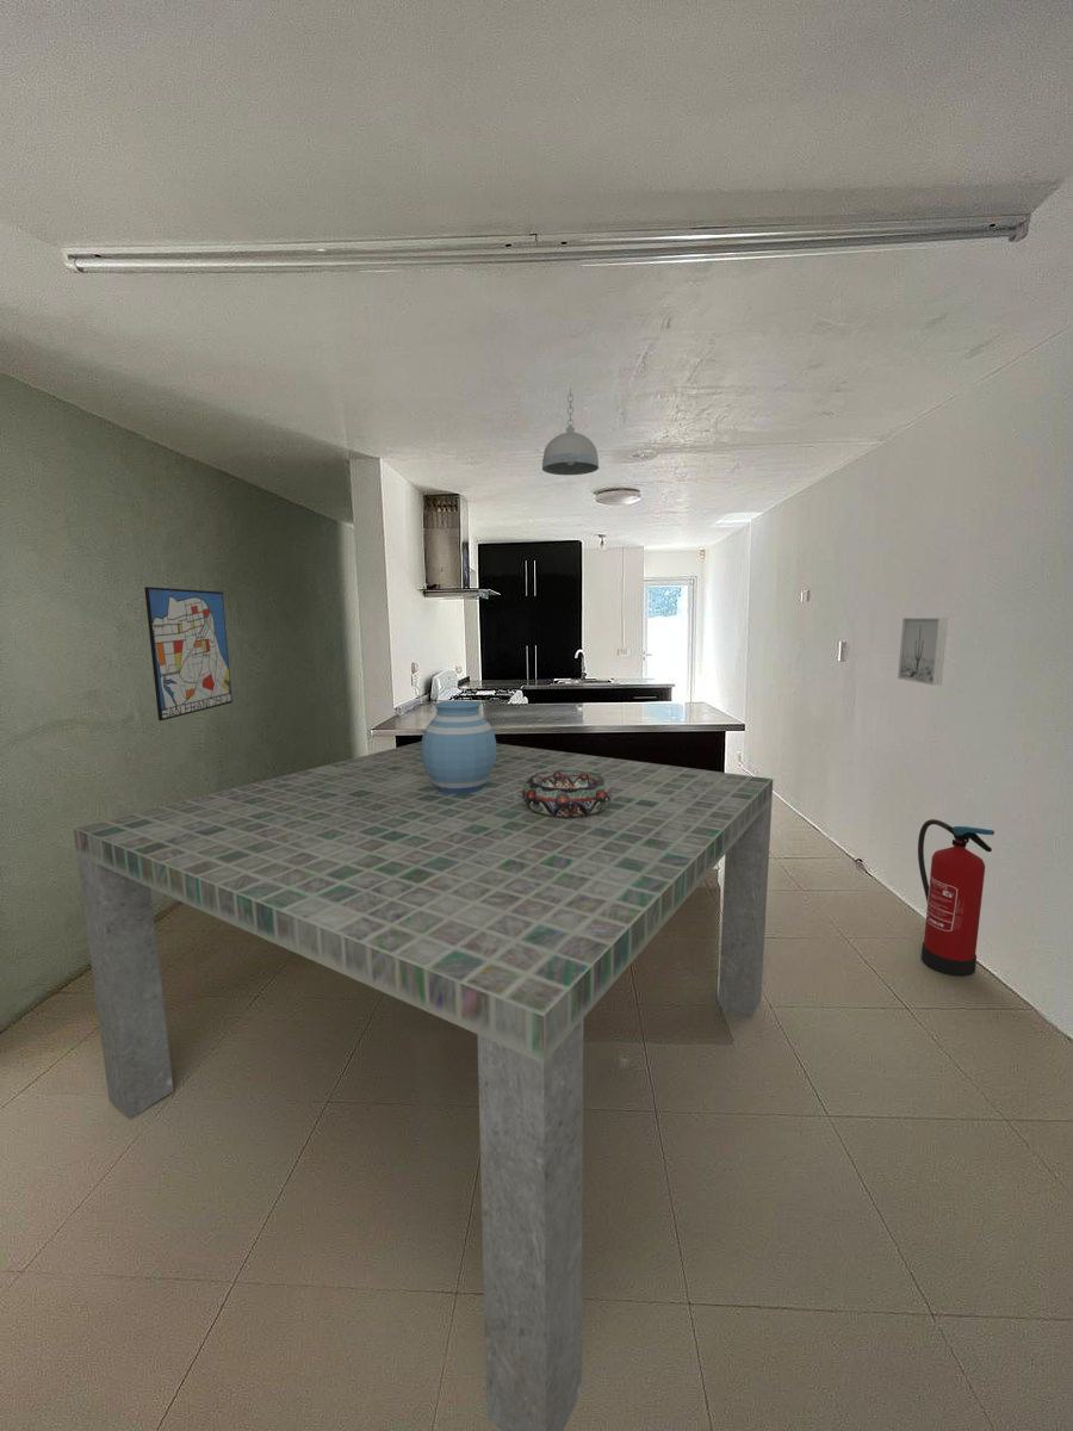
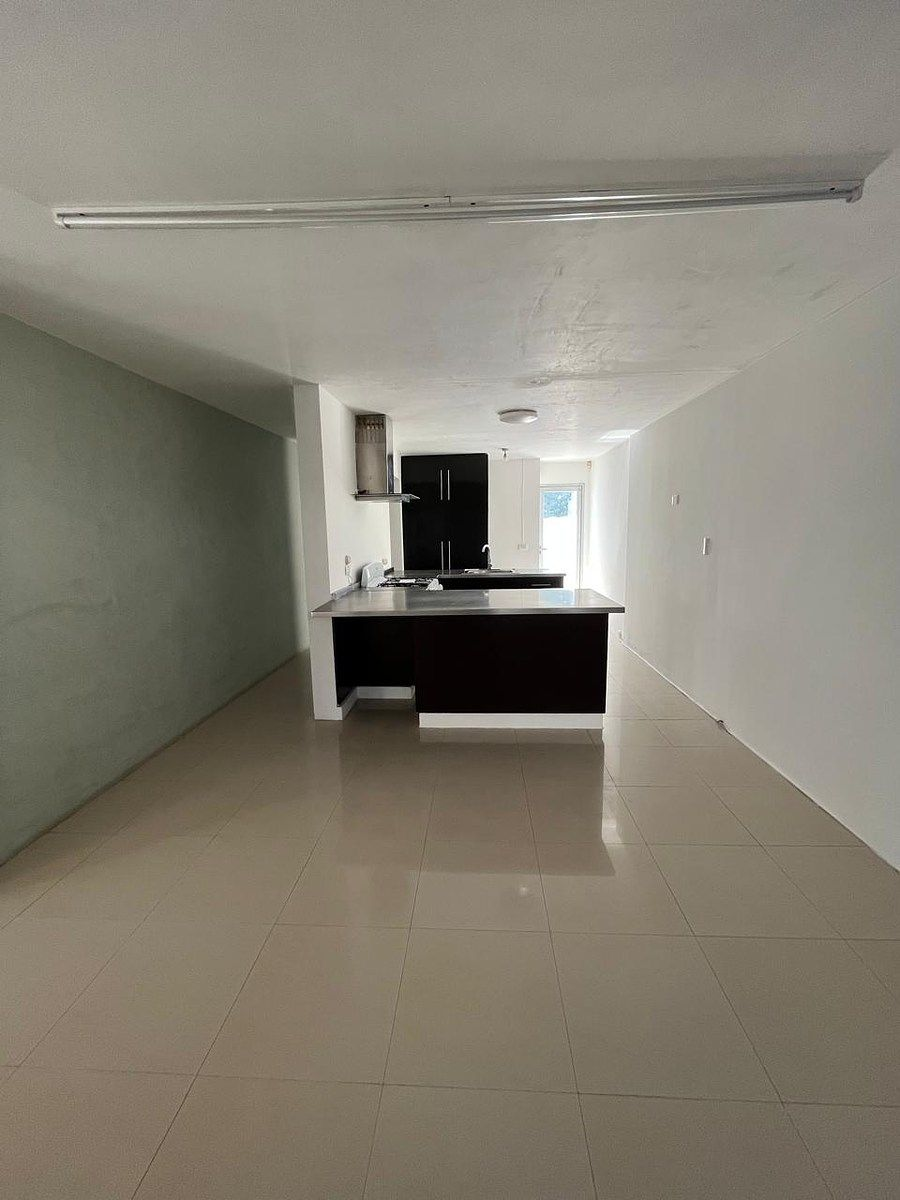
- dining table (467, 927)
- decorative bowl (566, 792)
- wall art (193, 651)
- wall art (920, 650)
- vase (459, 745)
- pendant light (570, 428)
- fire extinguisher (947, 885)
